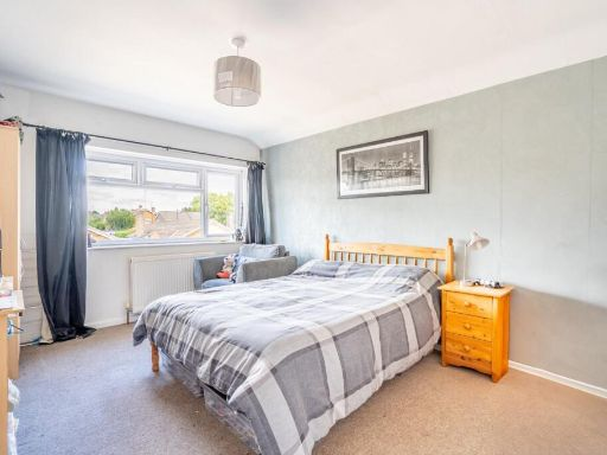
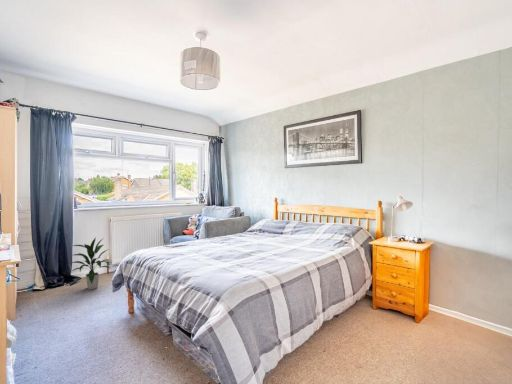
+ indoor plant (91, 263)
